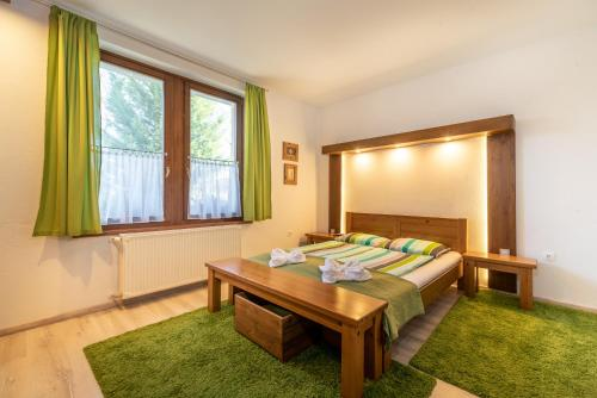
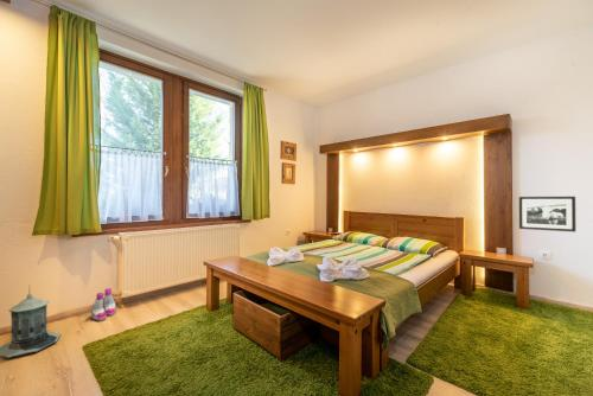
+ boots (104, 302)
+ lantern (30, 309)
+ picture frame (546, 212)
